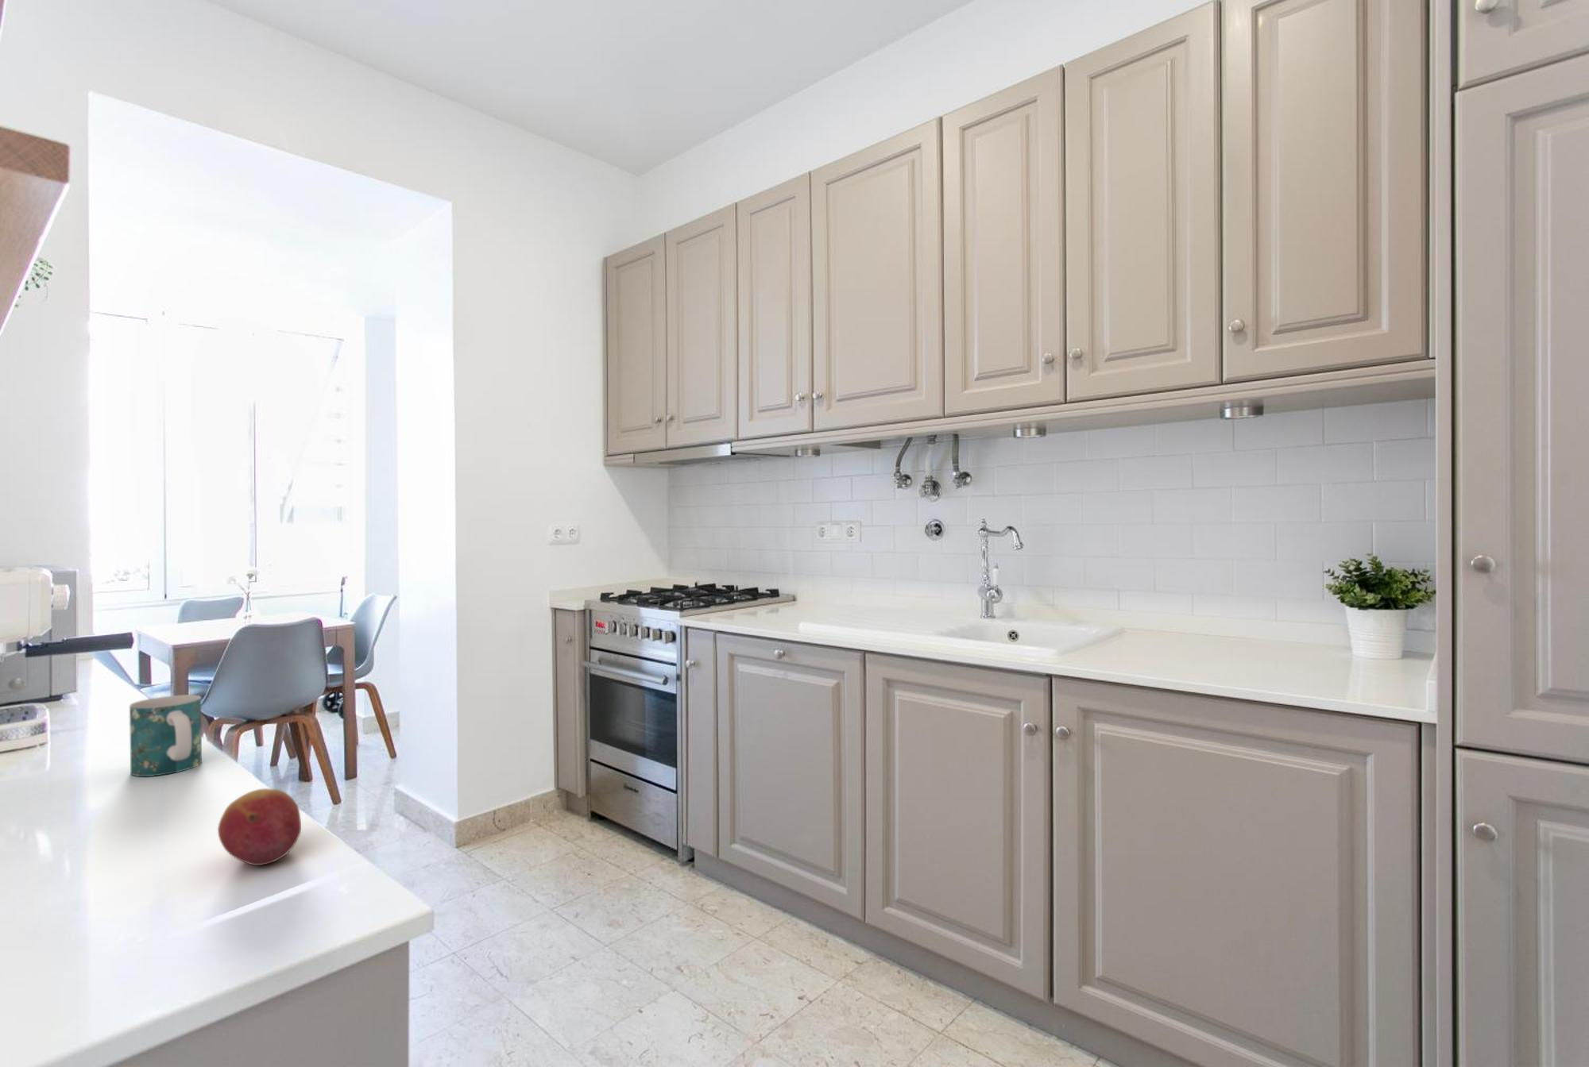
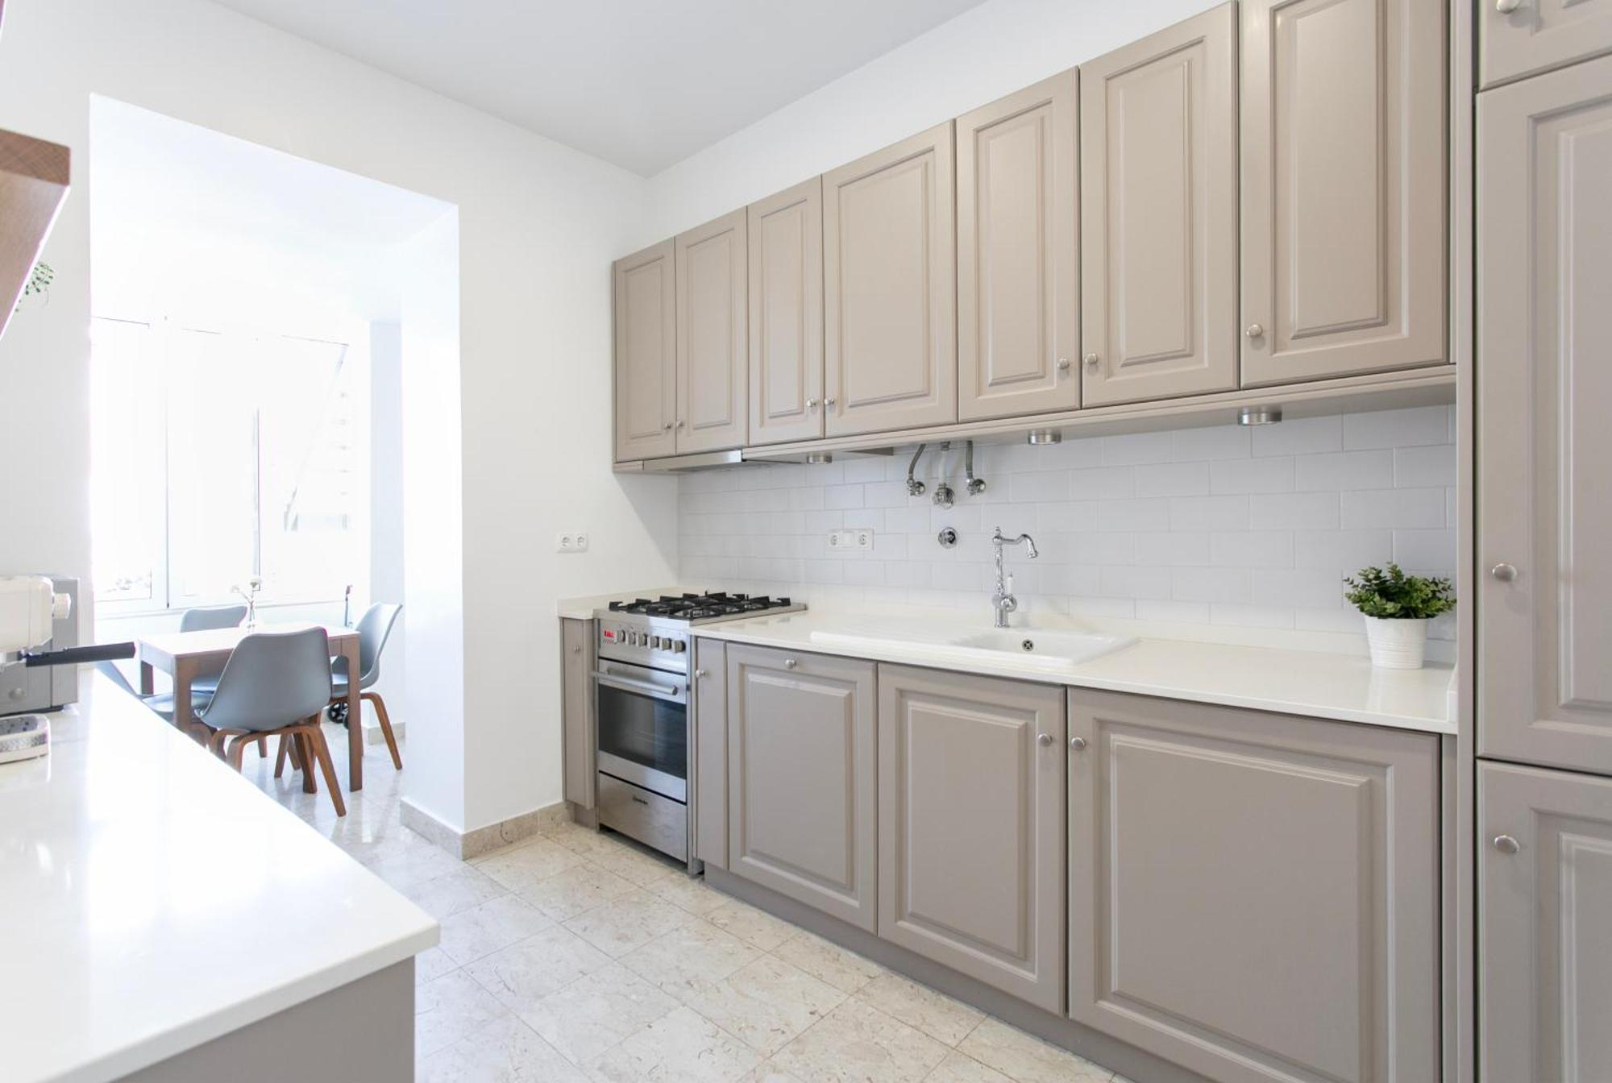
- mug (170, 736)
- fruit (258, 825)
